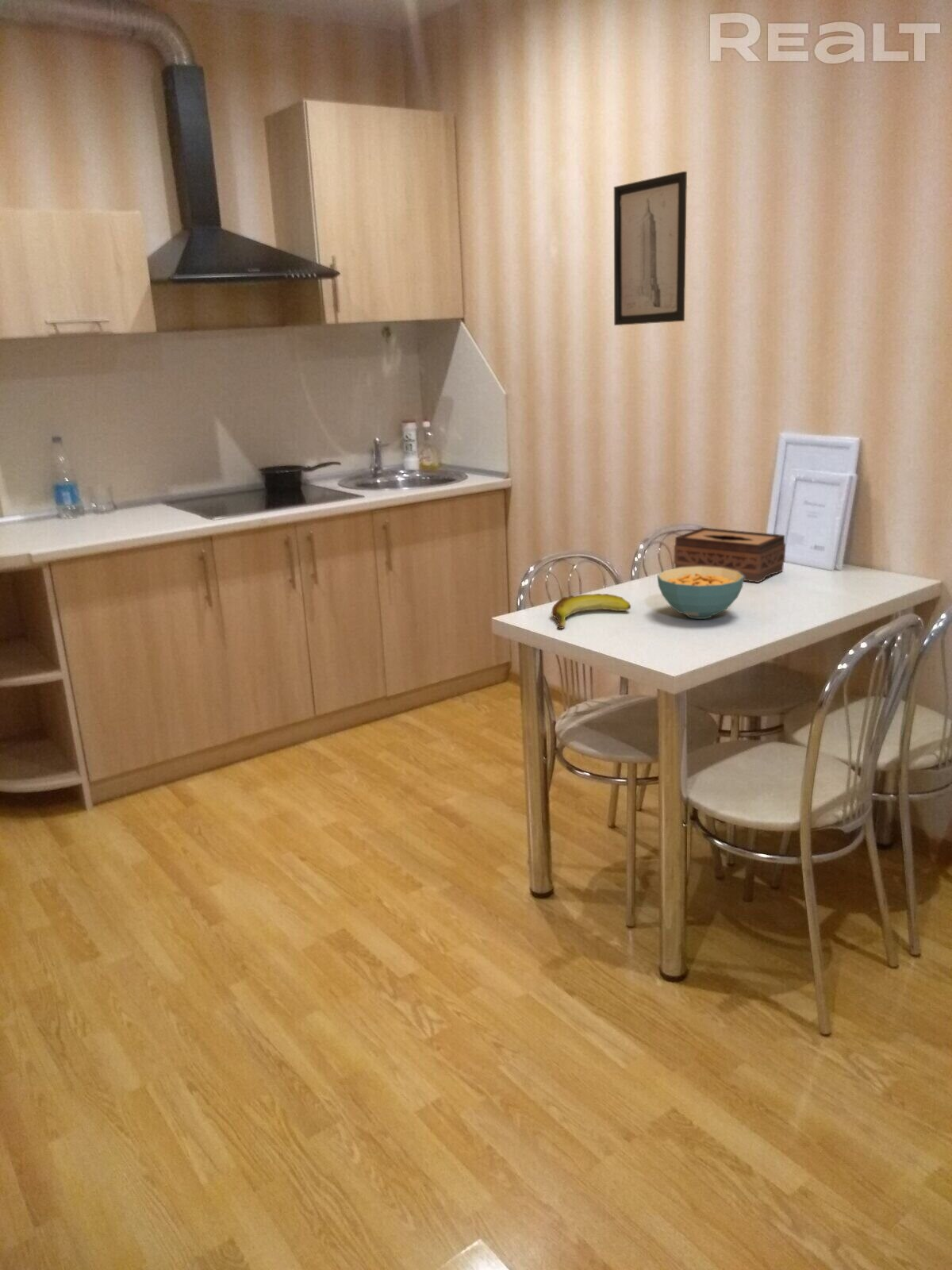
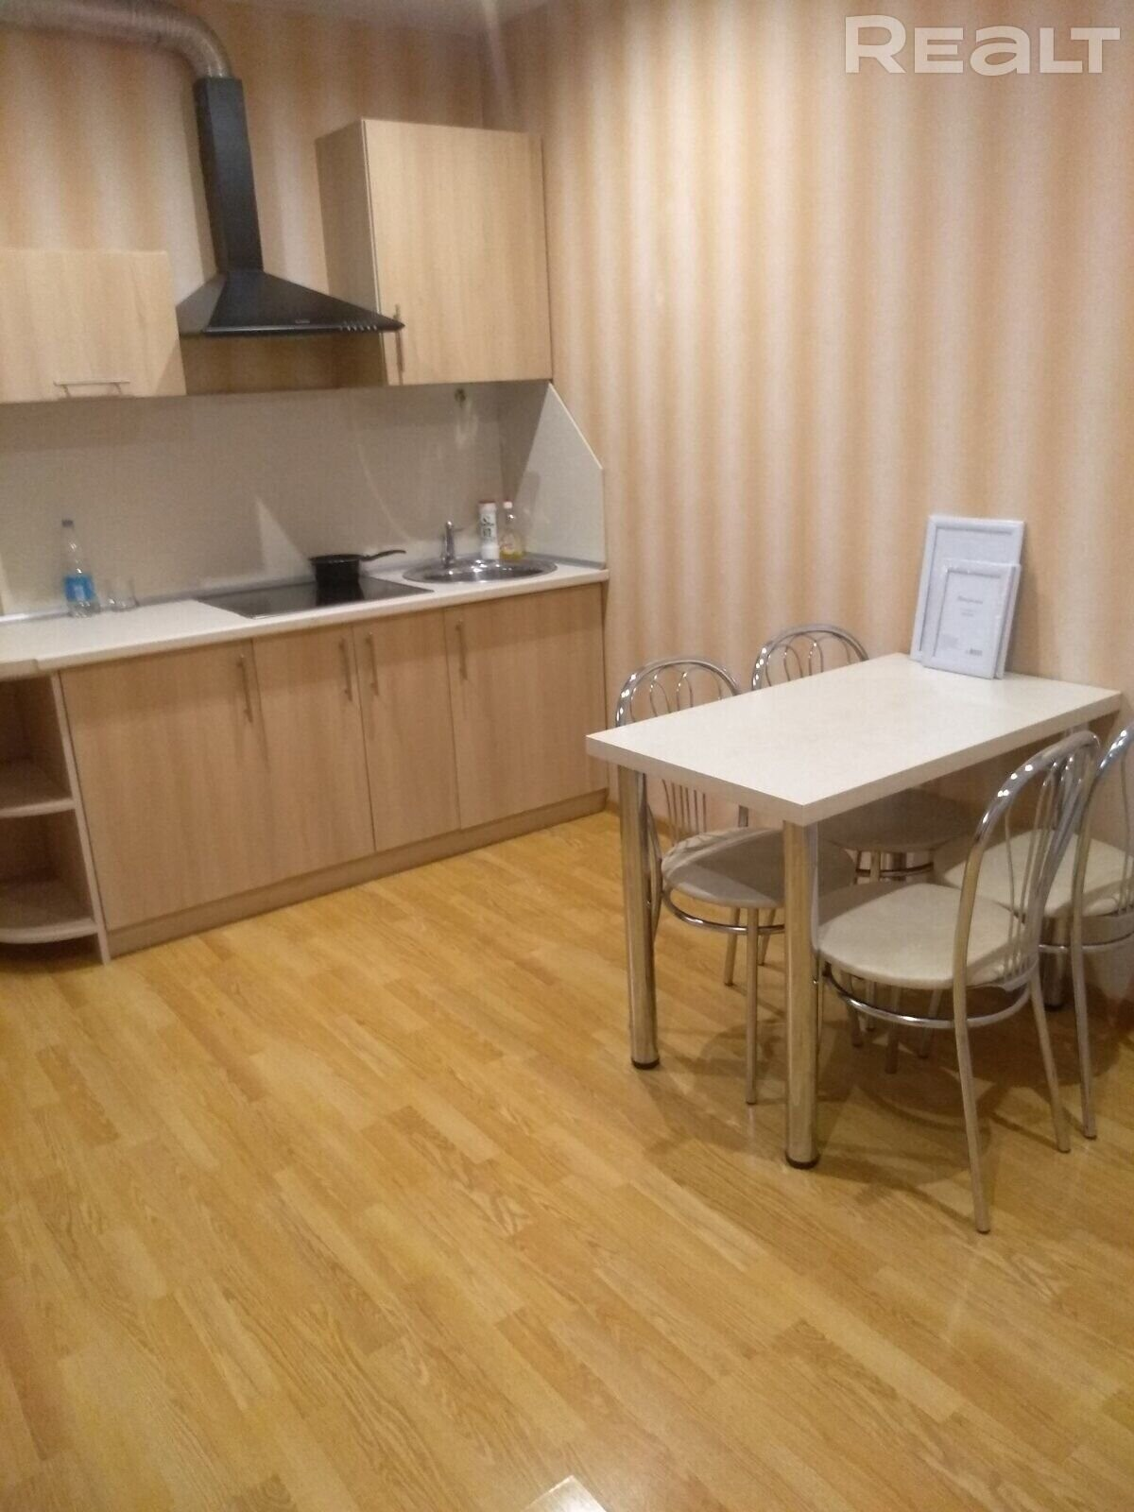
- cereal bowl (700, 595)
- banana (589, 609)
- wall art (648, 252)
- tissue box (729, 553)
